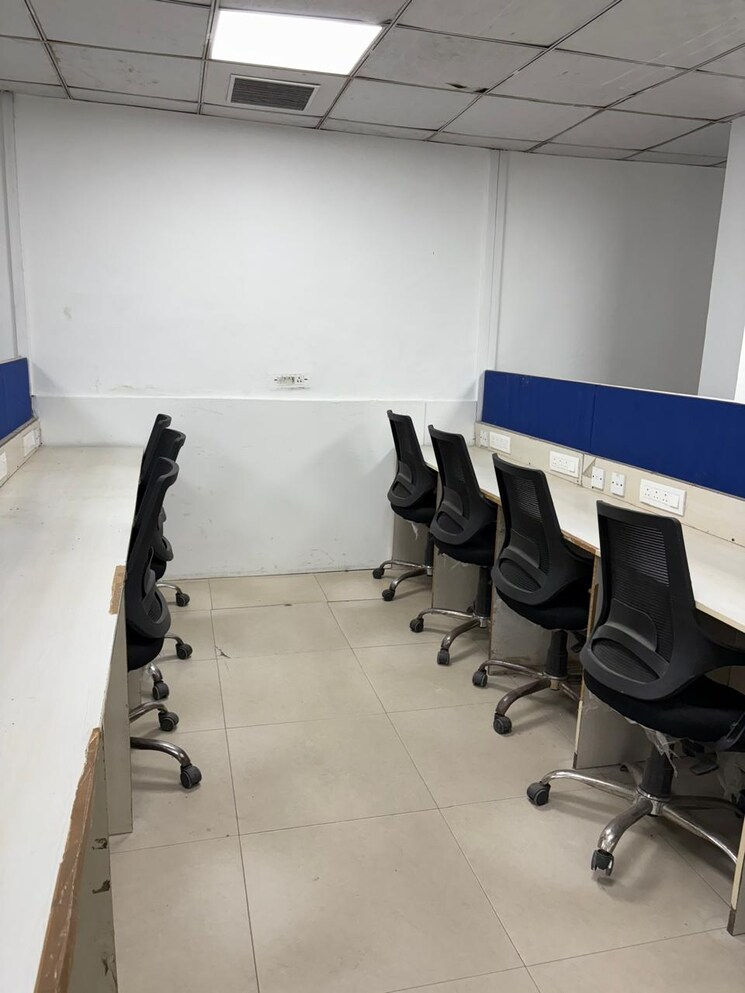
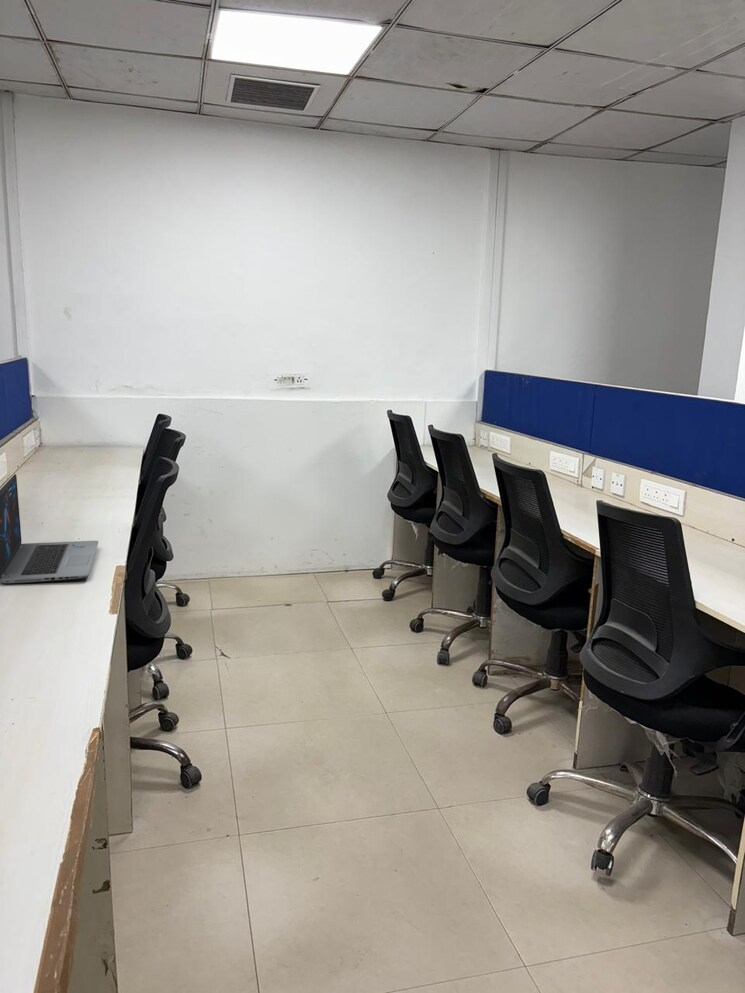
+ laptop (50, 542)
